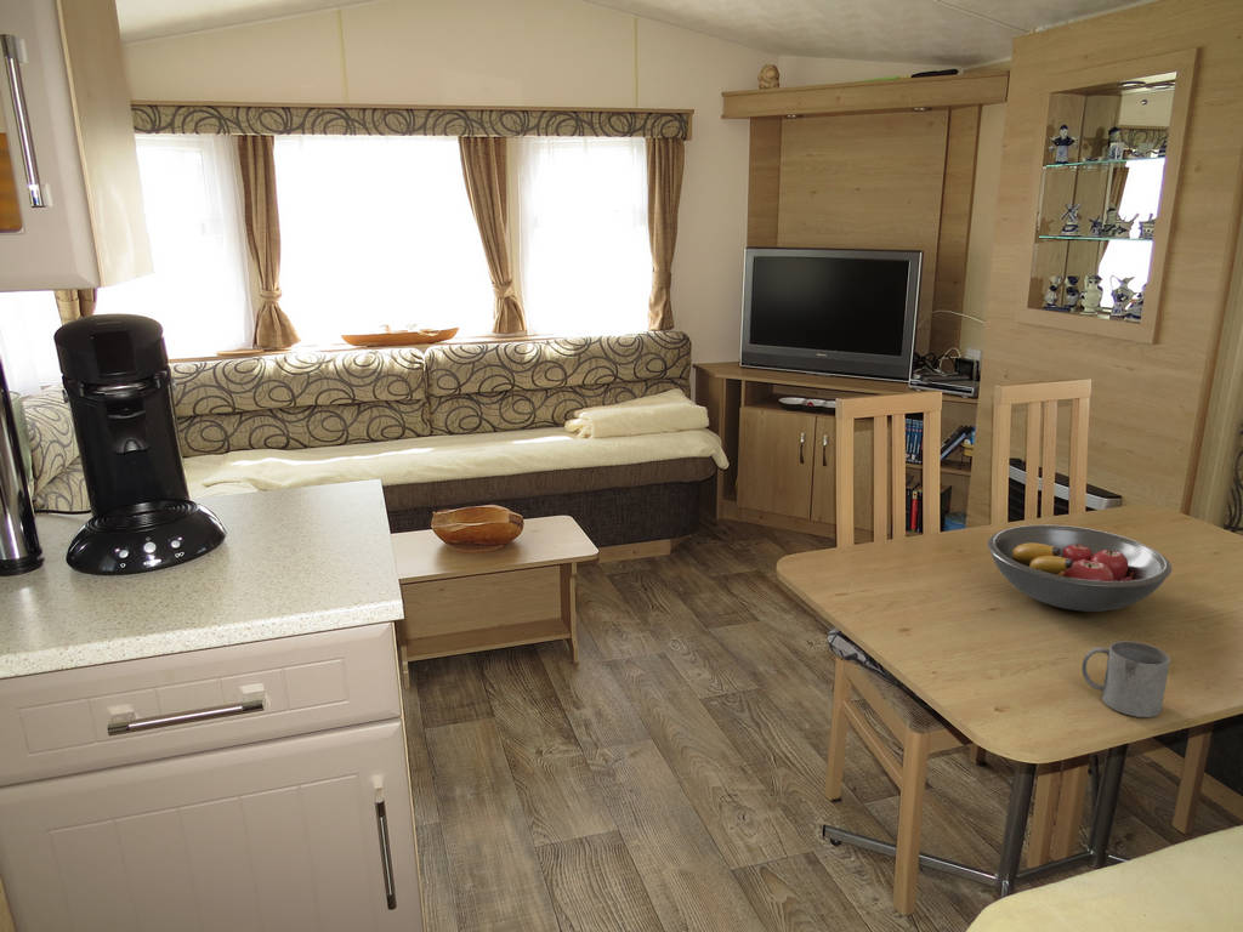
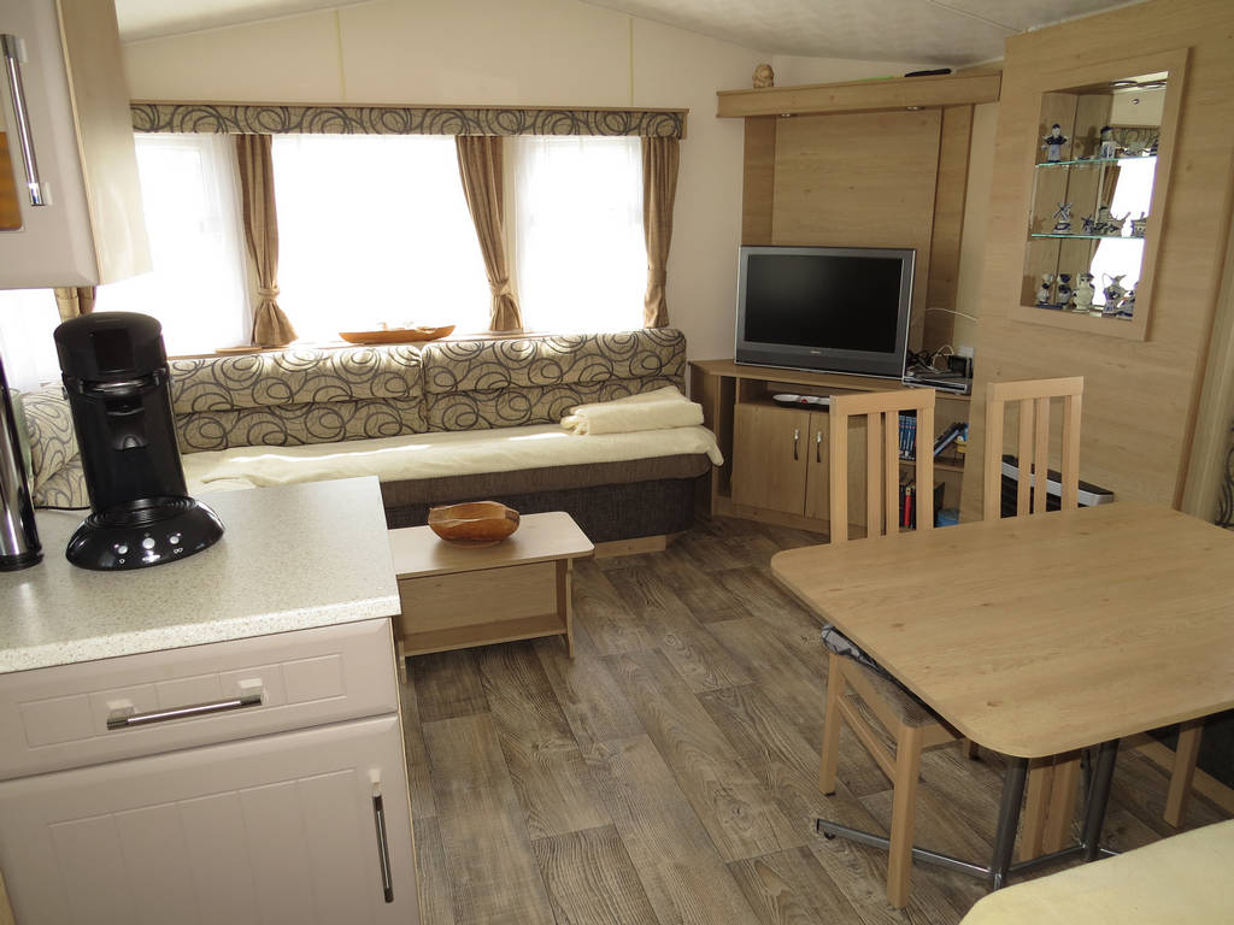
- fruit bowl (1073, 568)
- mug (1123, 675)
